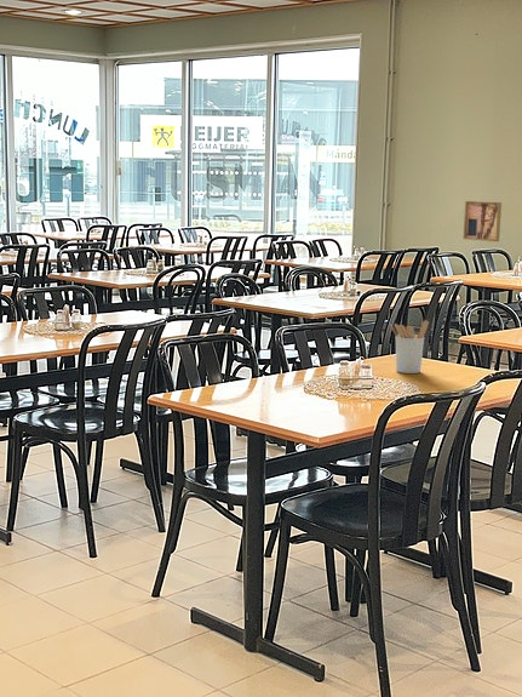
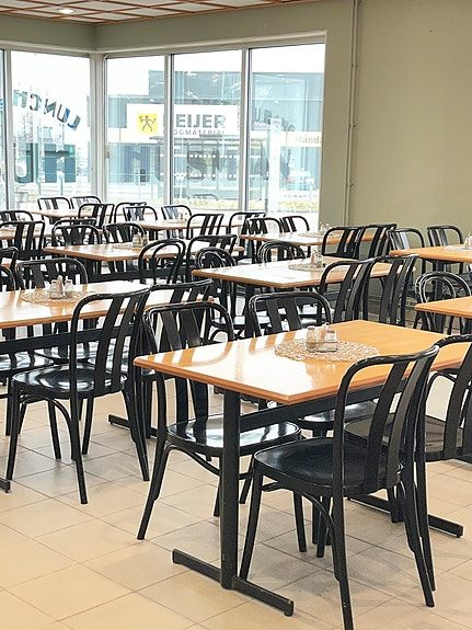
- utensil holder (407, 345)
- wall art (482, 221)
